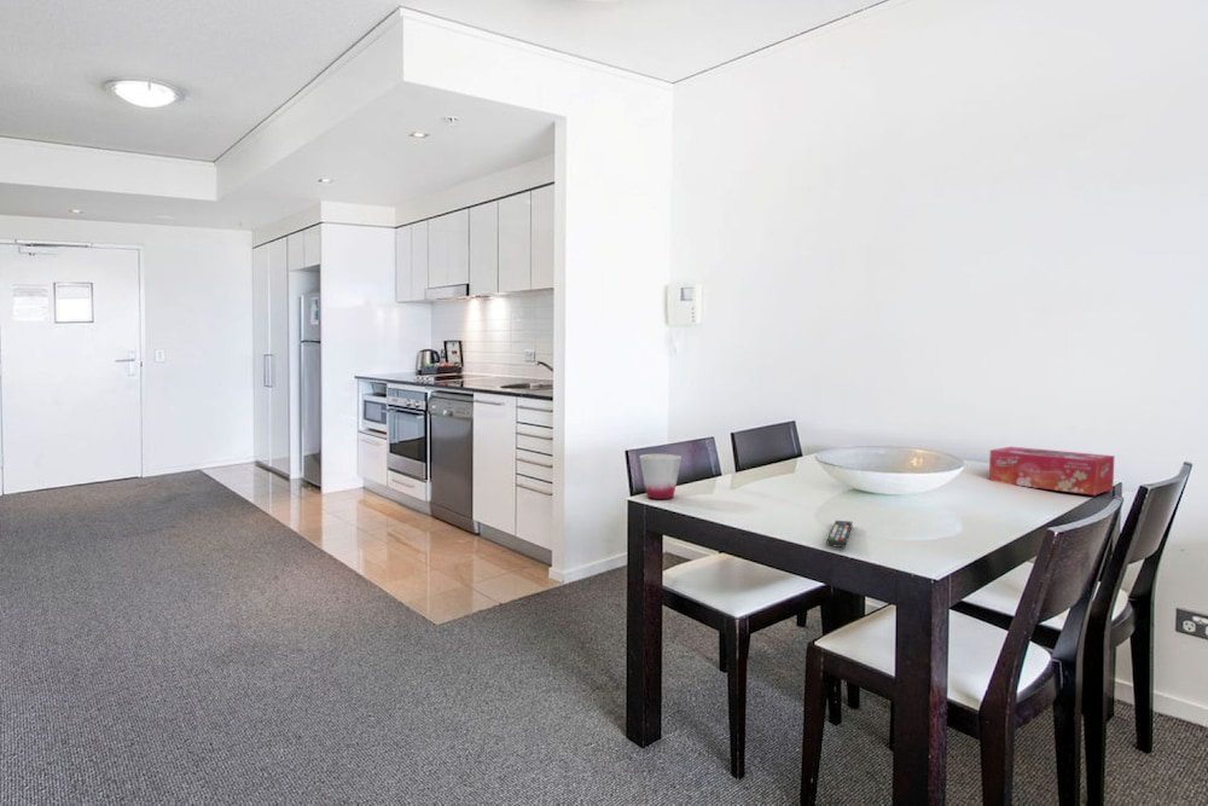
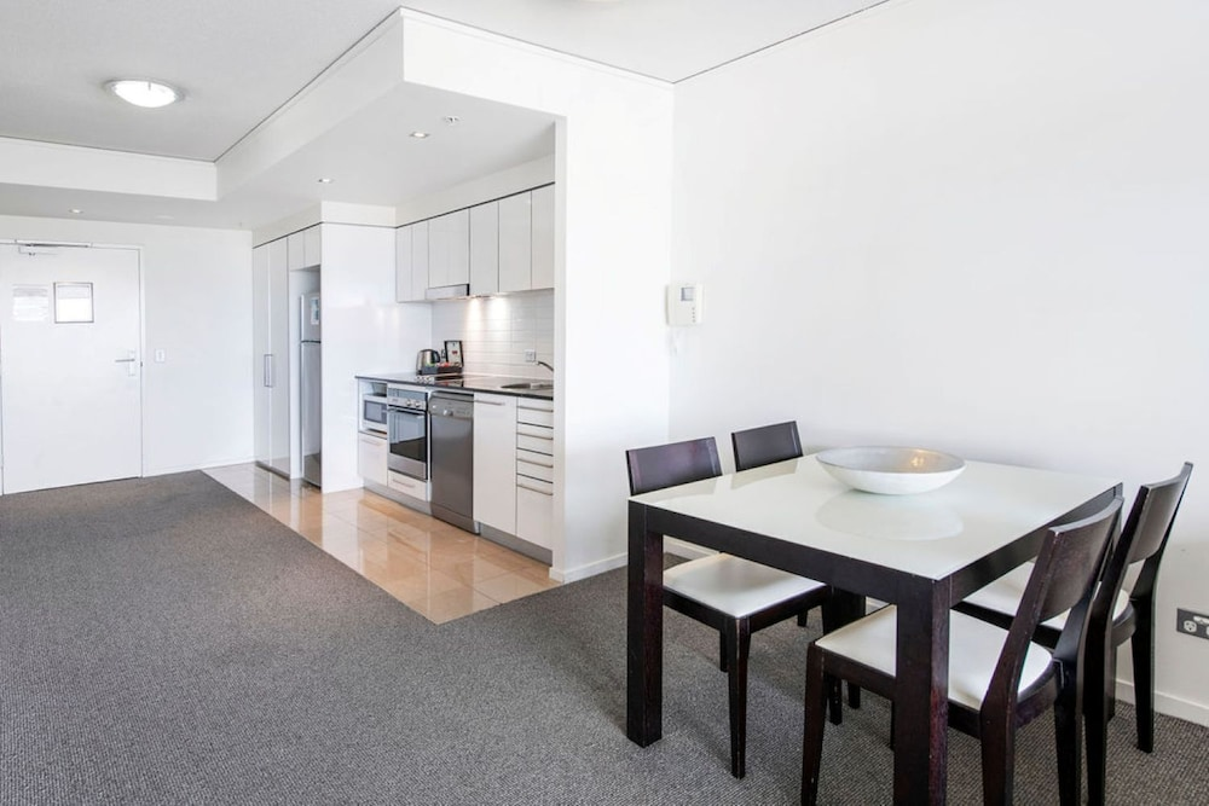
- tissue box (1050, 469)
- cup (660, 476)
- remote control (840, 533)
